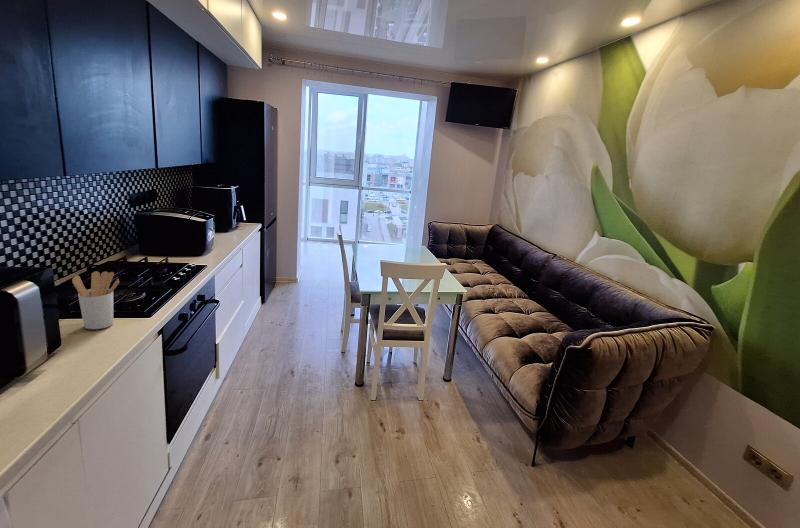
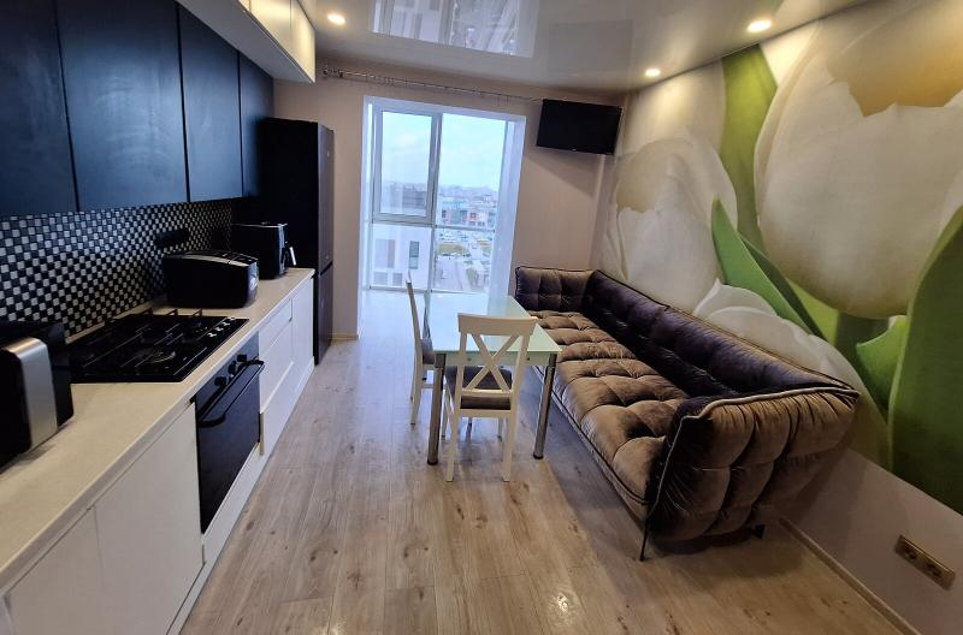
- utensil holder (99, 298)
